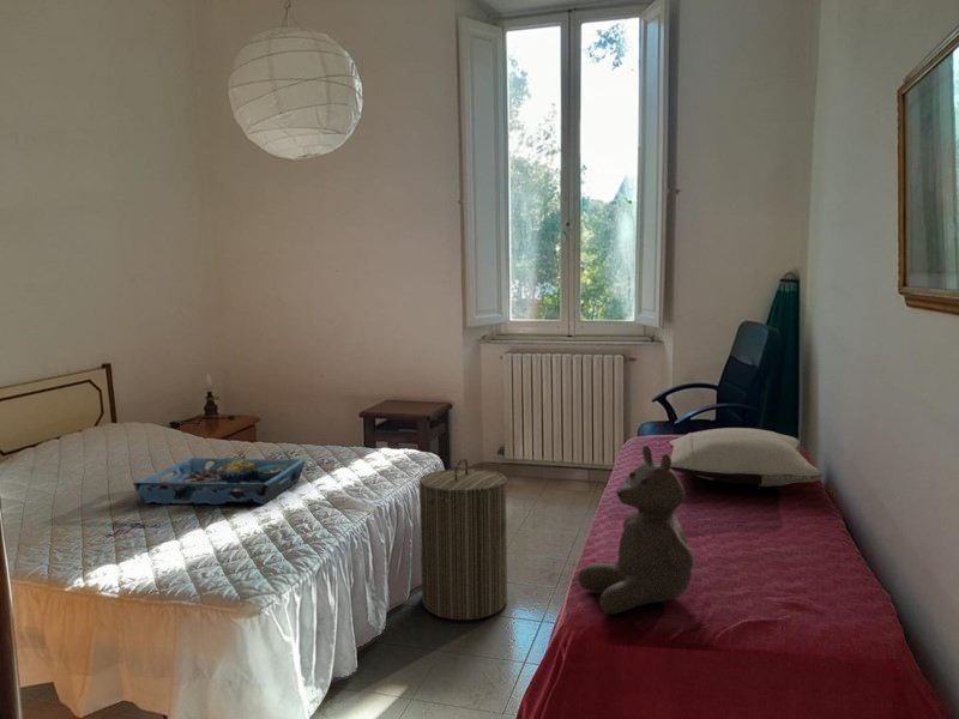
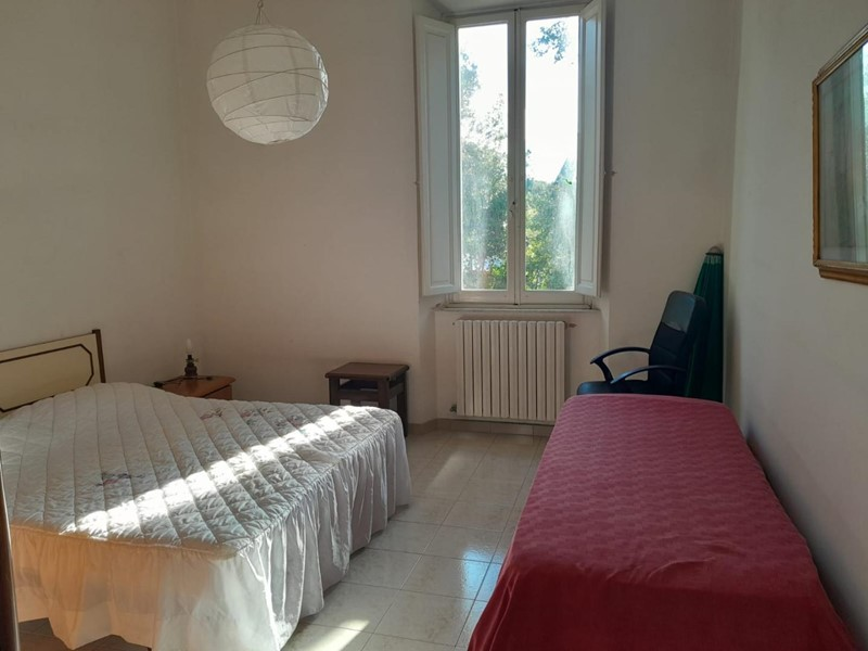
- laundry hamper (463, 530)
- serving tray (225, 478)
- pillow (736, 455)
- teddy bear (634, 525)
